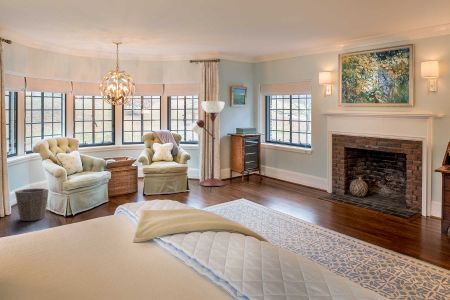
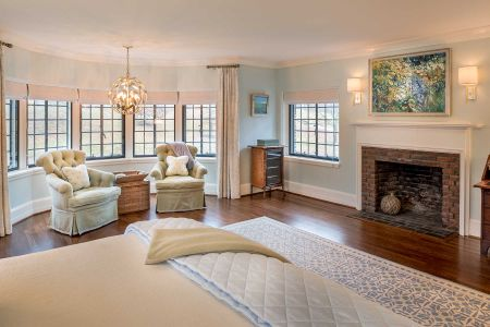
- waste bin (32, 204)
- floor lamp (212, 143)
